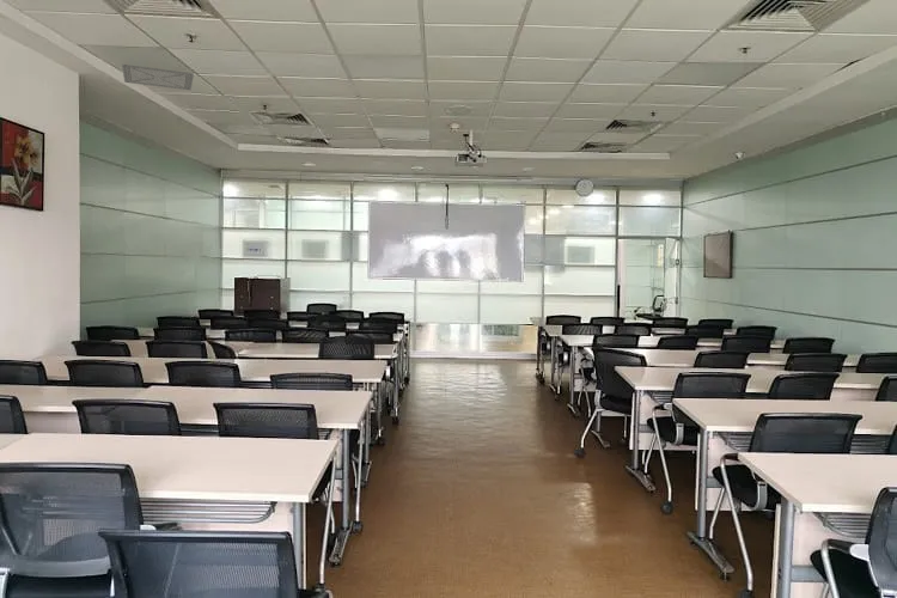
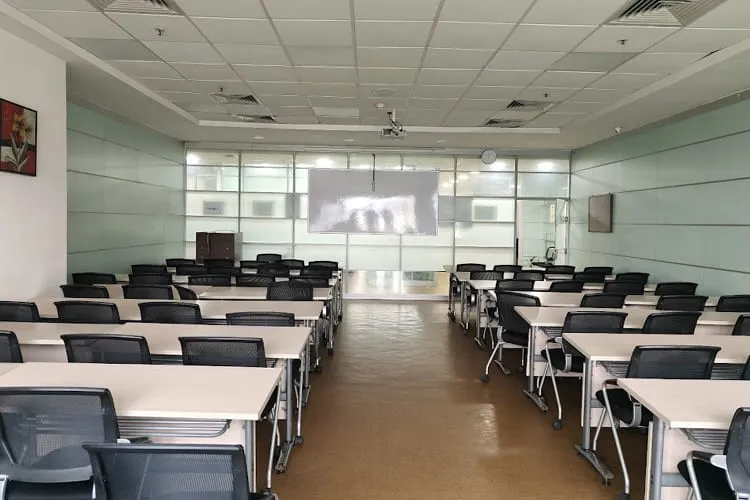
- ceiling vent (158, 78)
